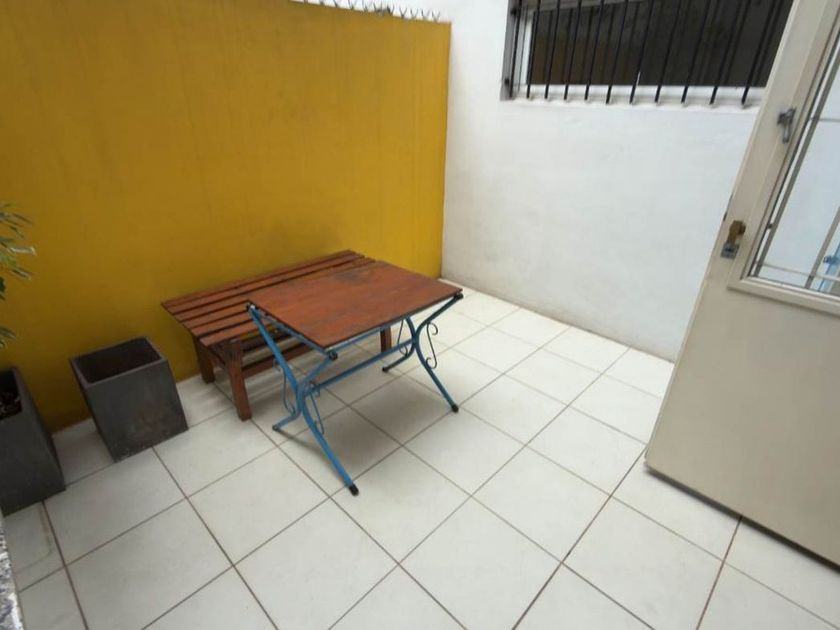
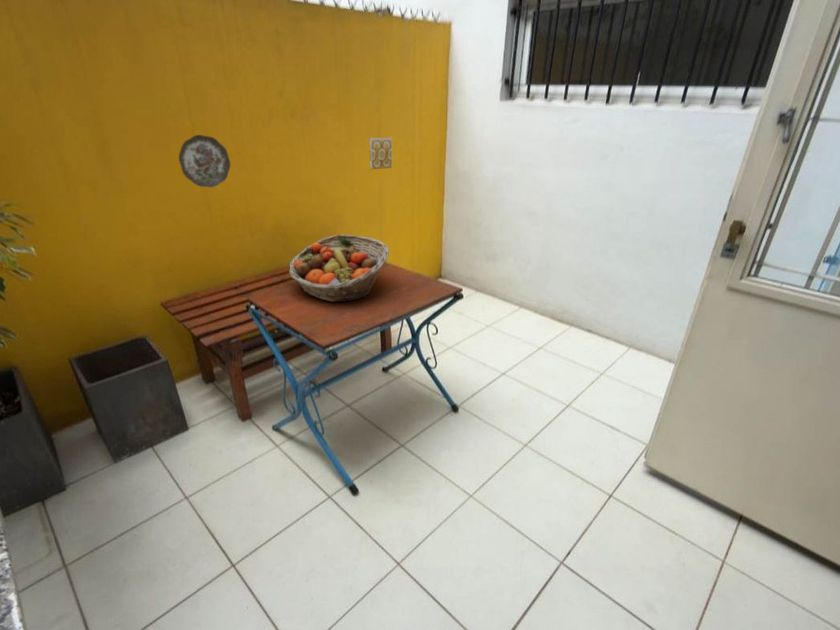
+ fruit basket (339, 266)
+ decorative plate (204, 161)
+ ceramic tile (381, 153)
